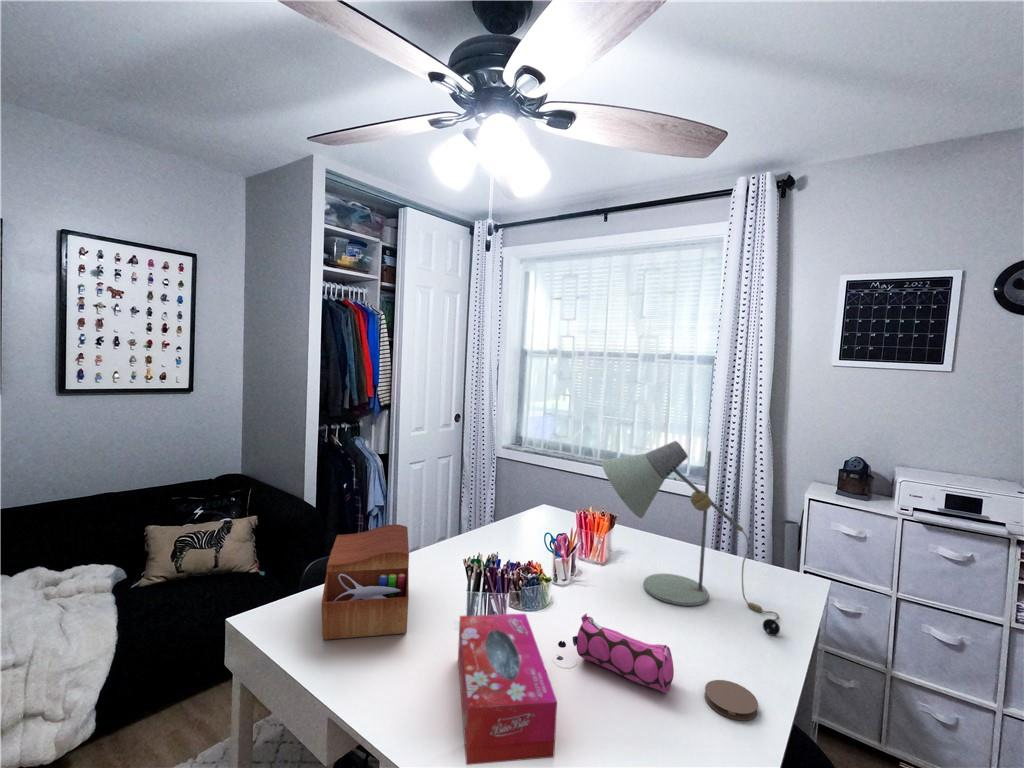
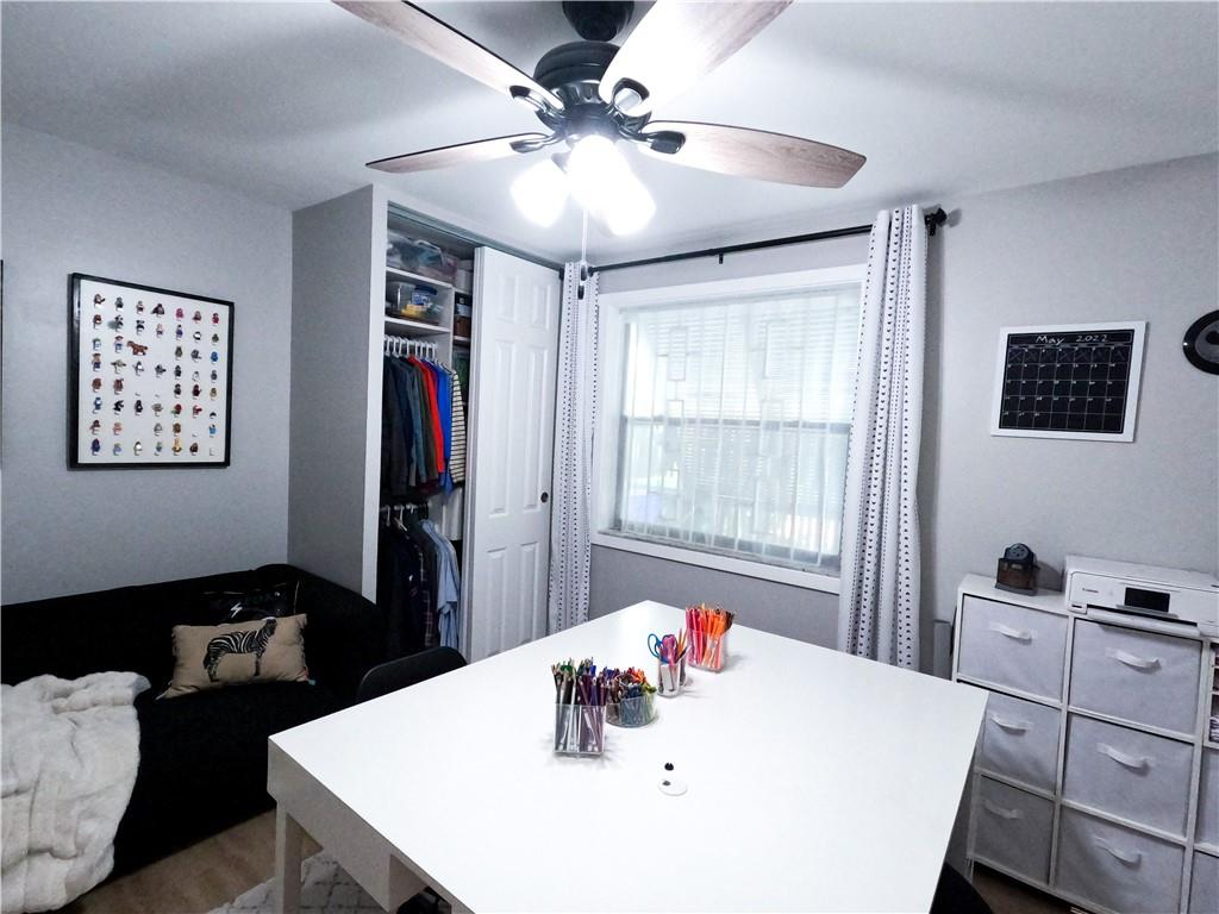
- sewing box (366, 579)
- tissue box (500, 677)
- desk lamp (695, 508)
- coaster (730, 699)
- pencil case (623, 650)
